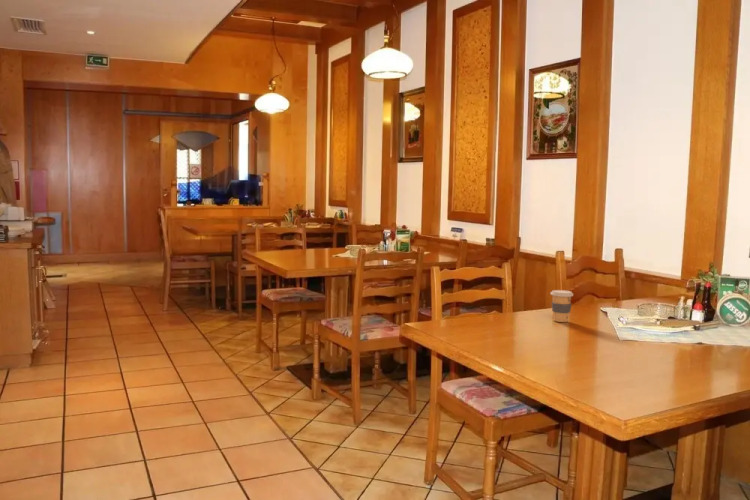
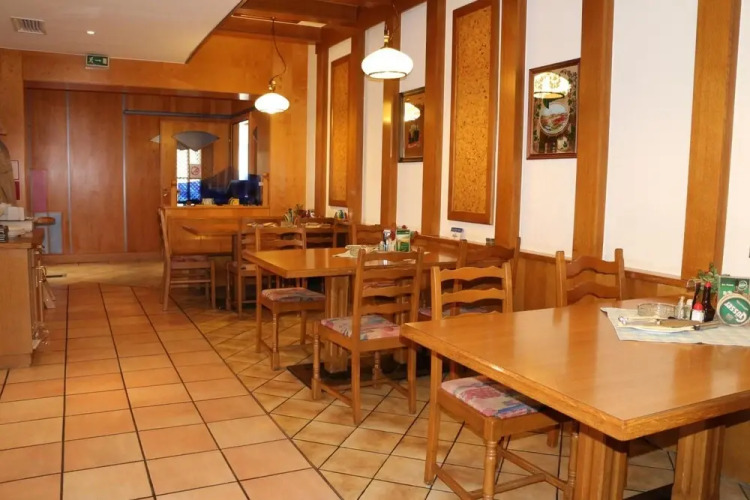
- coffee cup (561, 306)
